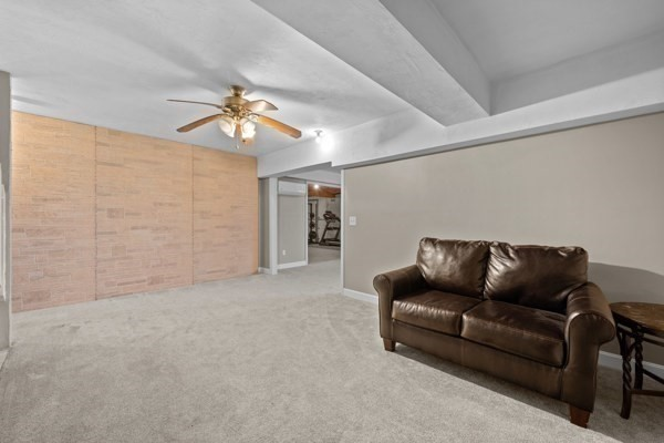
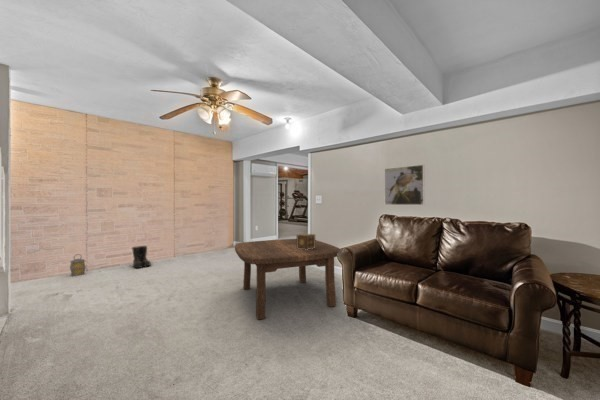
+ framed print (403, 186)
+ lantern (77, 264)
+ decorative box (305, 241)
+ boots (140, 256)
+ coffee table (285, 267)
